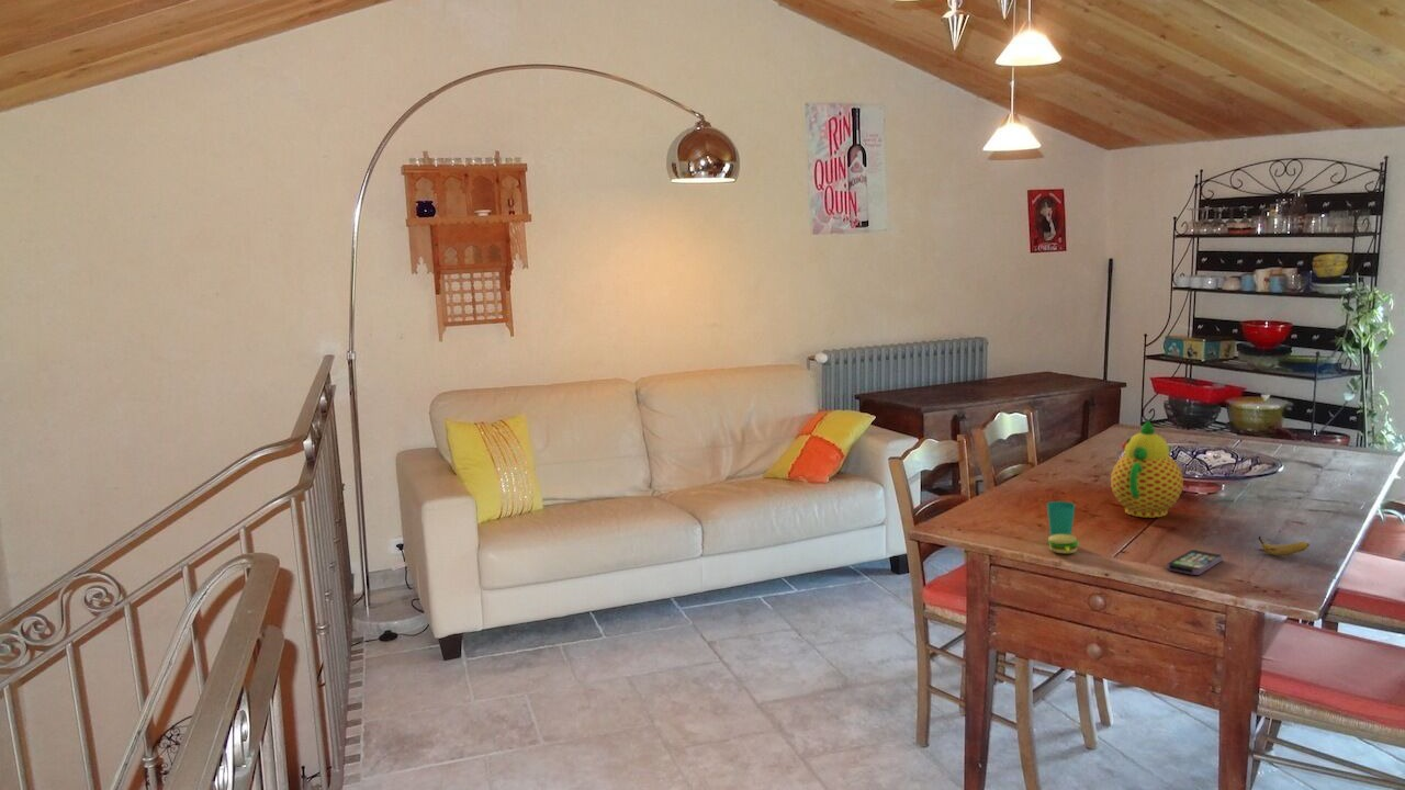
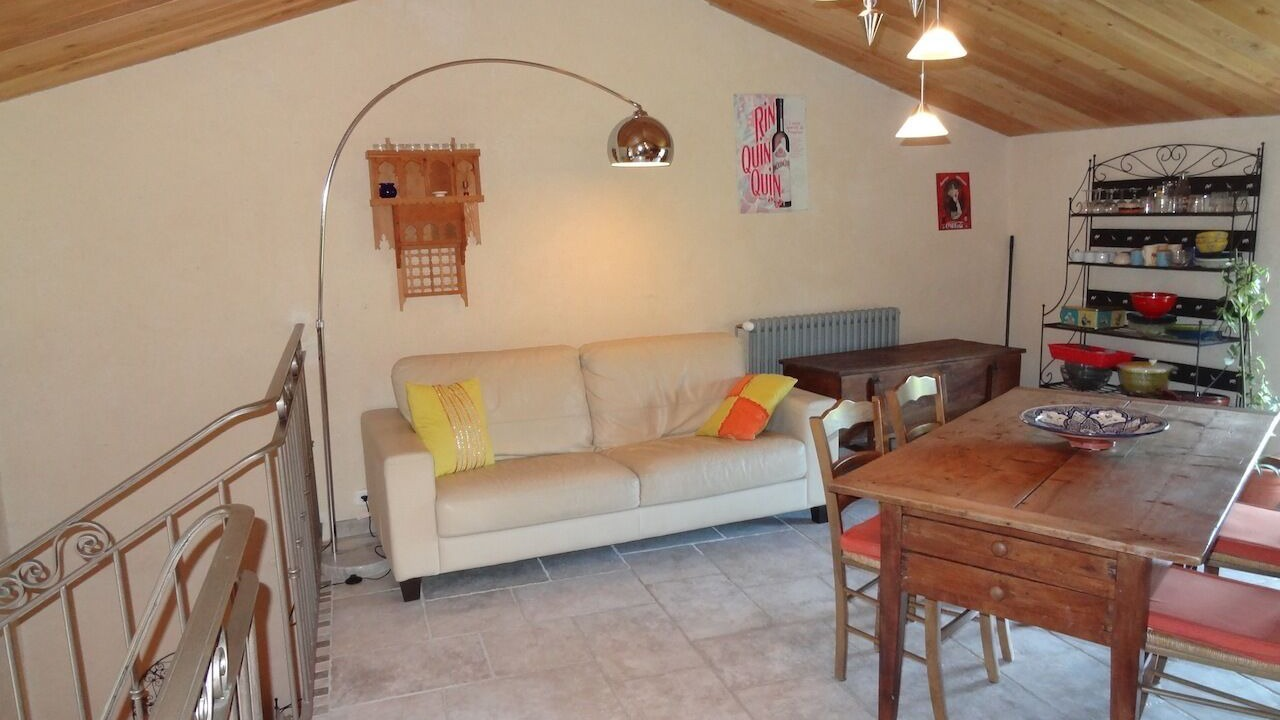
- teapot (1149, 463)
- cup (1061, 527)
- smartphone (1194, 562)
- banana (1282, 548)
